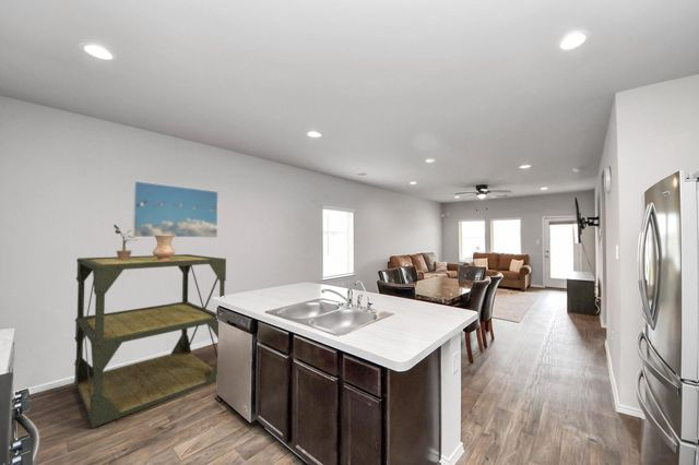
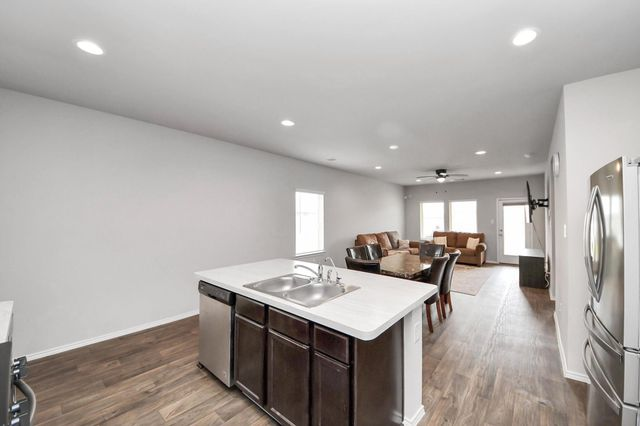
- ceramic jug (164, 246)
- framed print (179, 212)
- shelving unit (152, 319)
- potted plant (126, 240)
